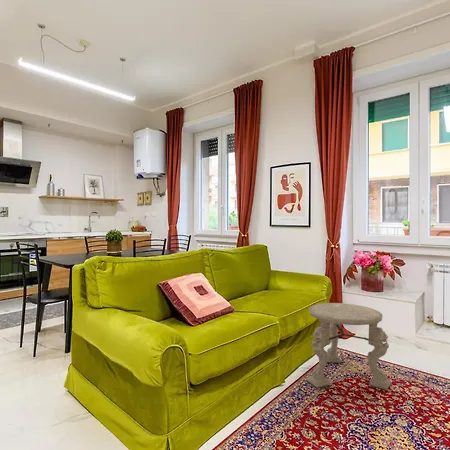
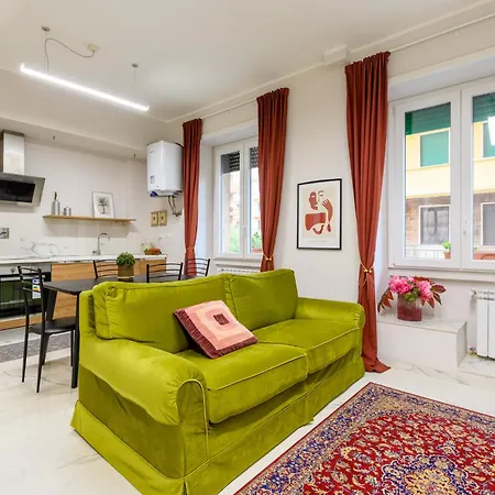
- side table (349, 336)
